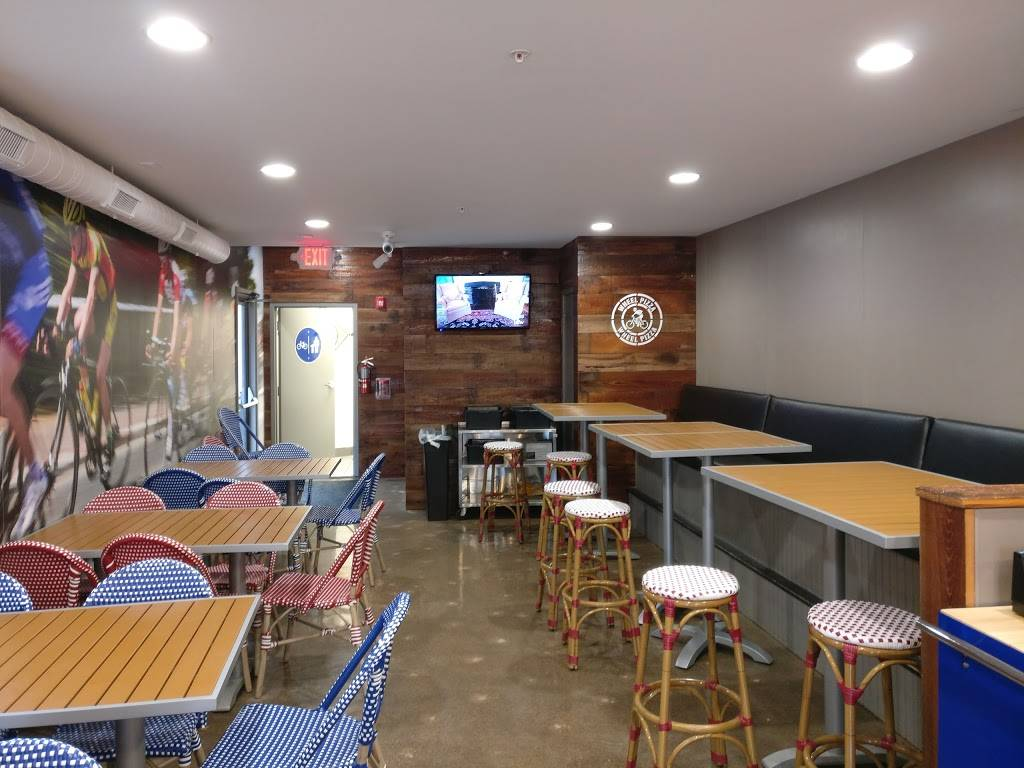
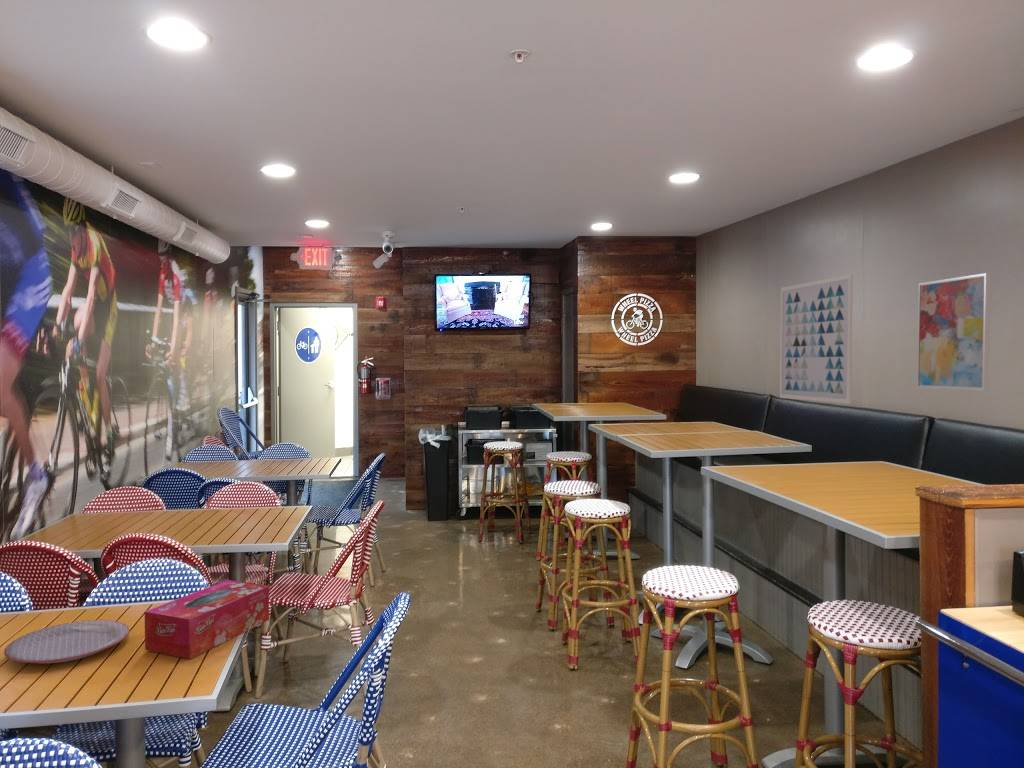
+ wall art (951, 334)
+ plate (69, 643)
+ wall art (813, 341)
+ tissue box (210, 616)
